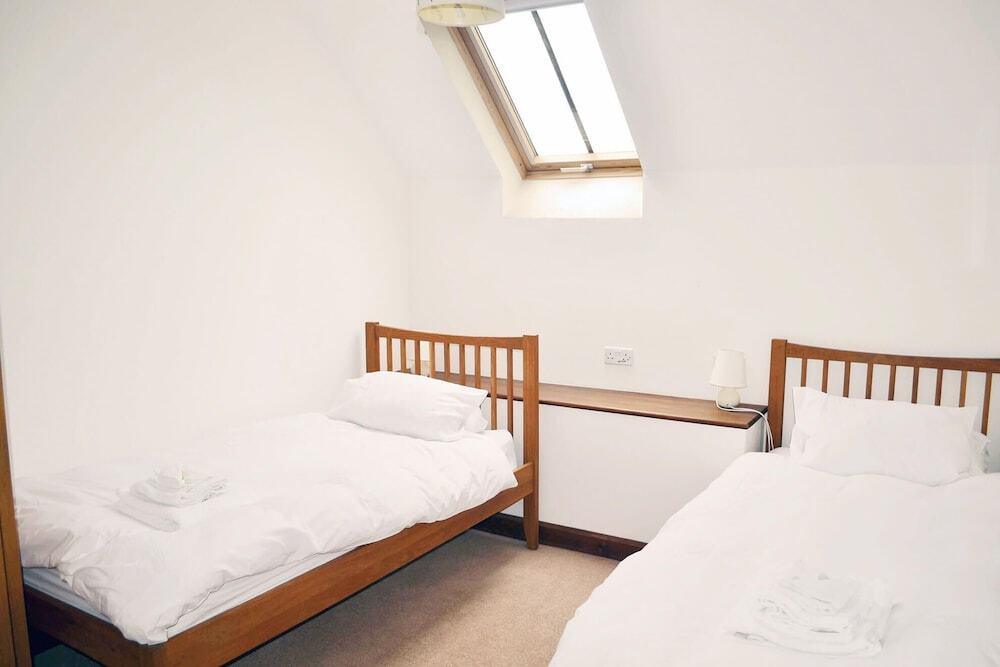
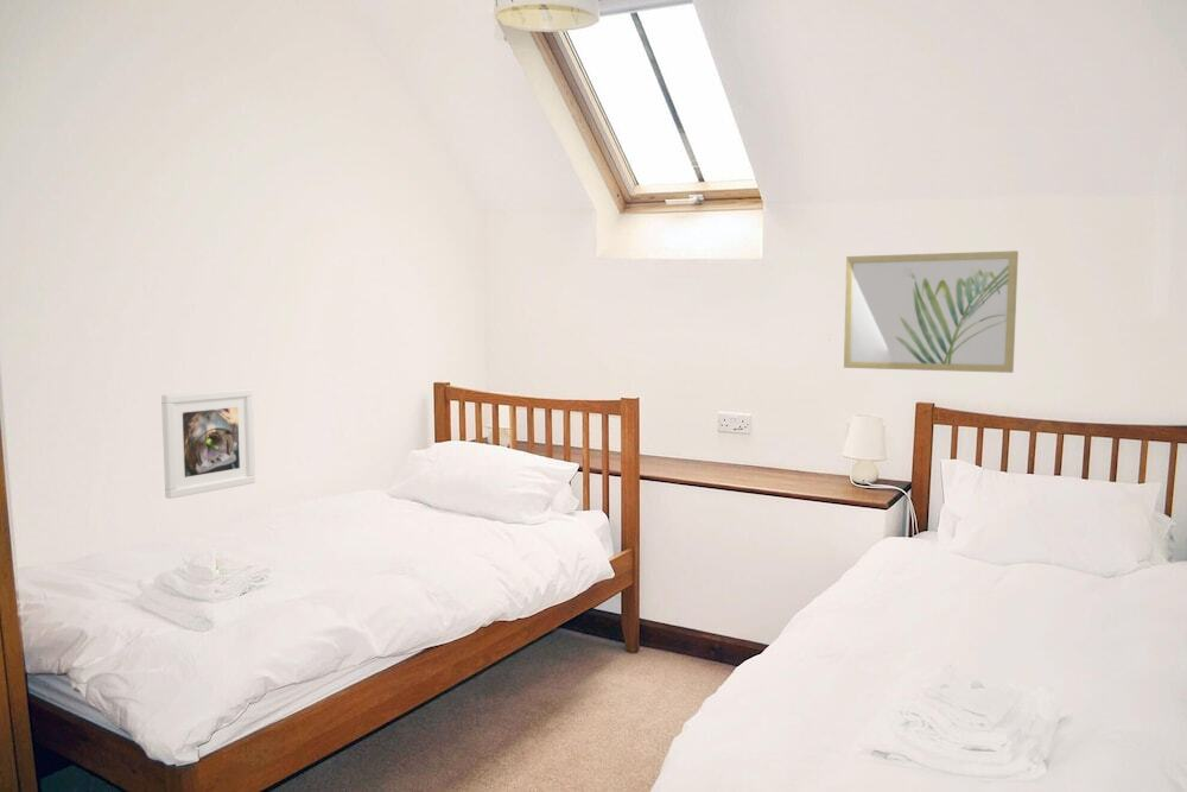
+ wall art (926, 312)
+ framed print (210, 441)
